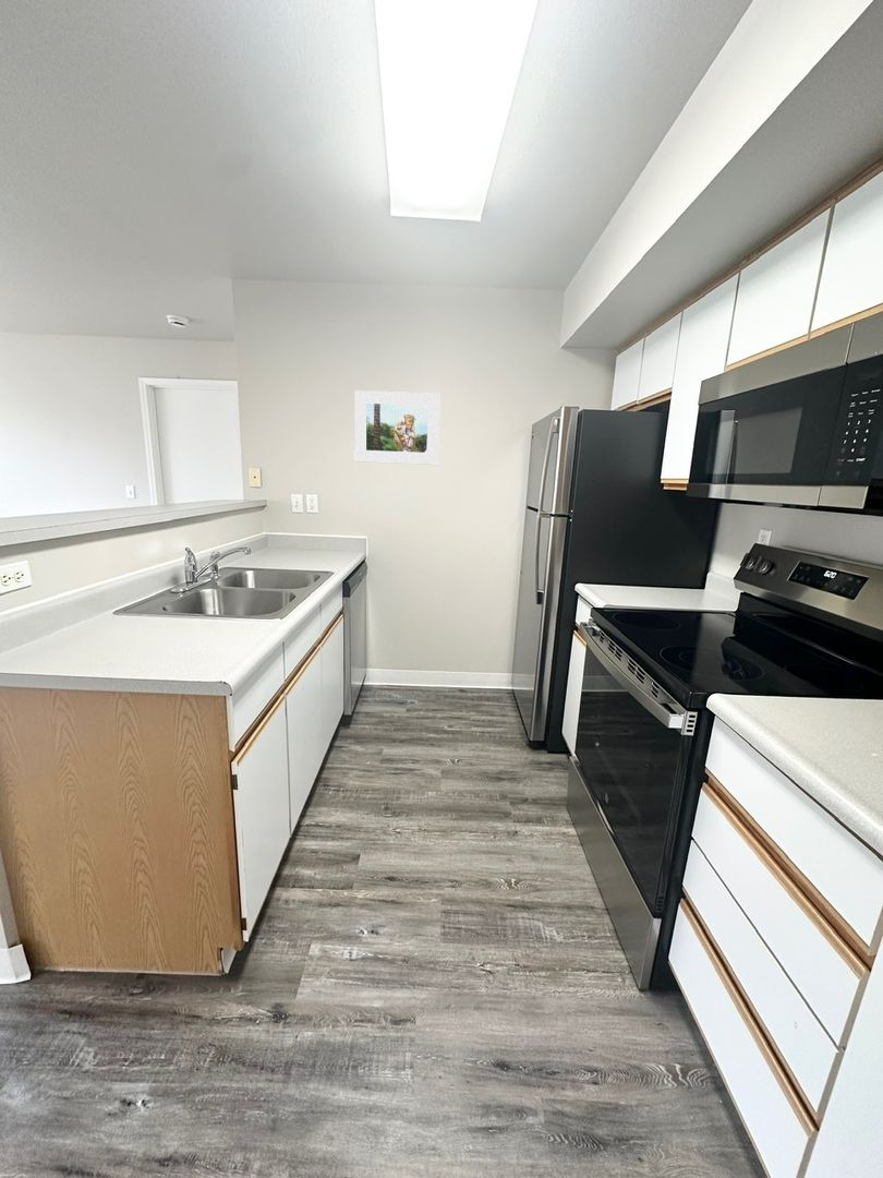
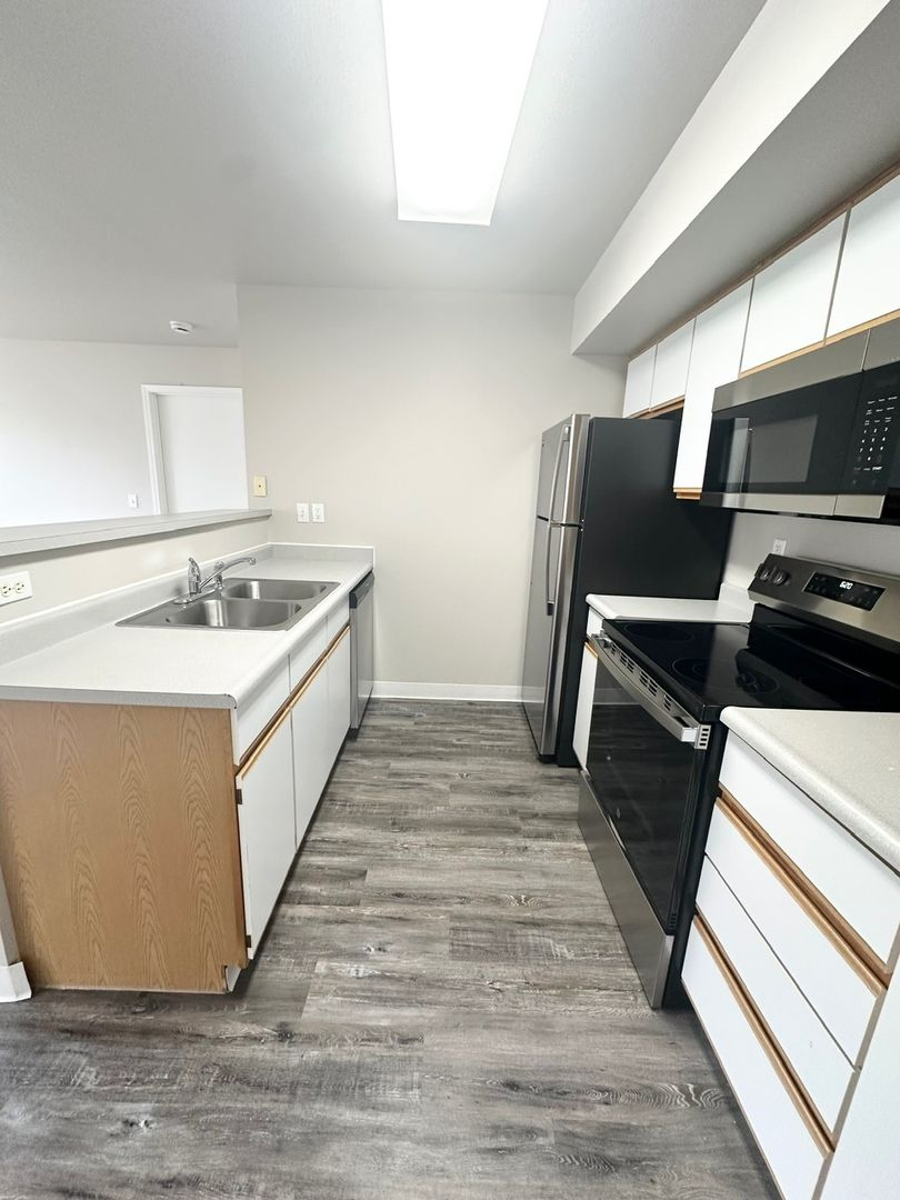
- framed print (397, 428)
